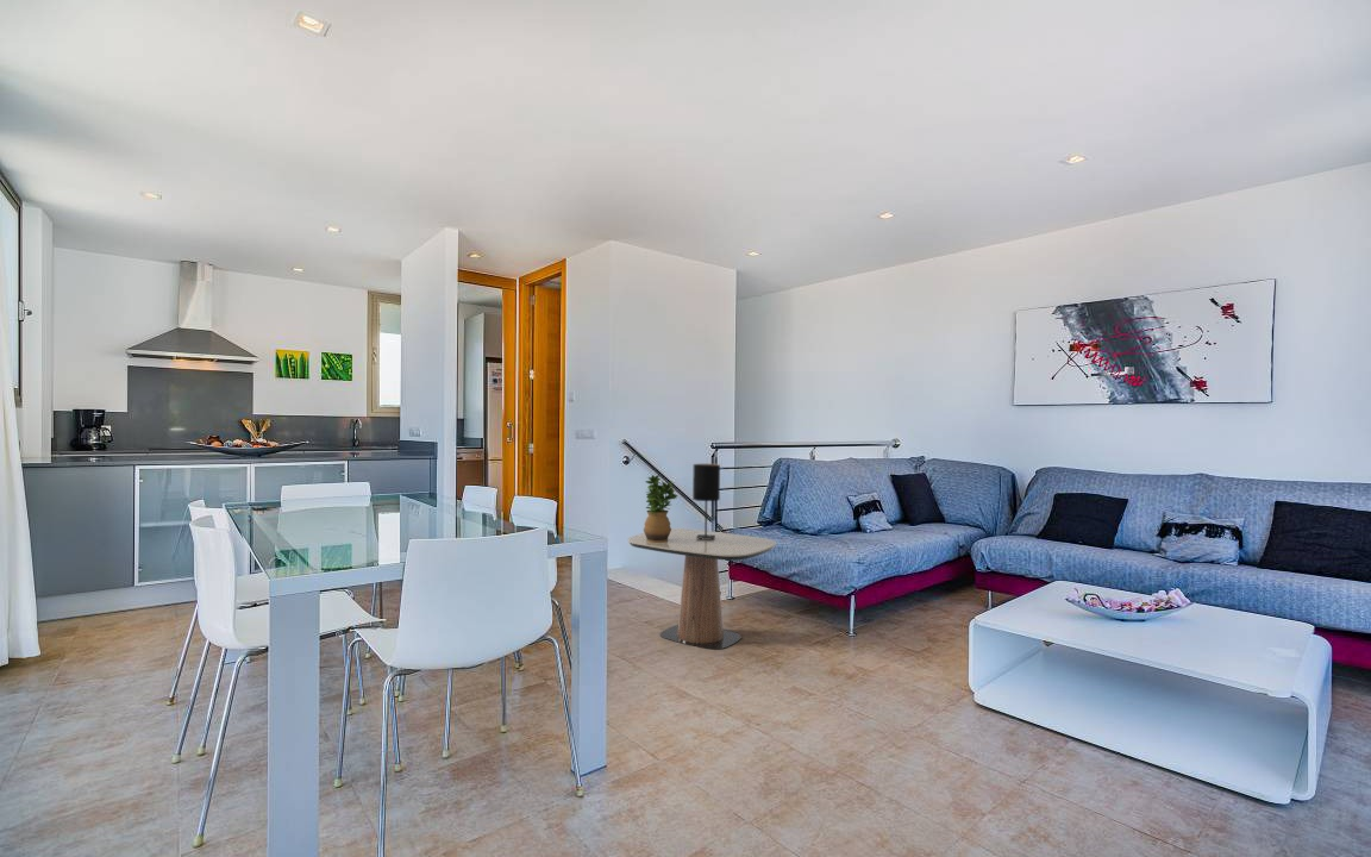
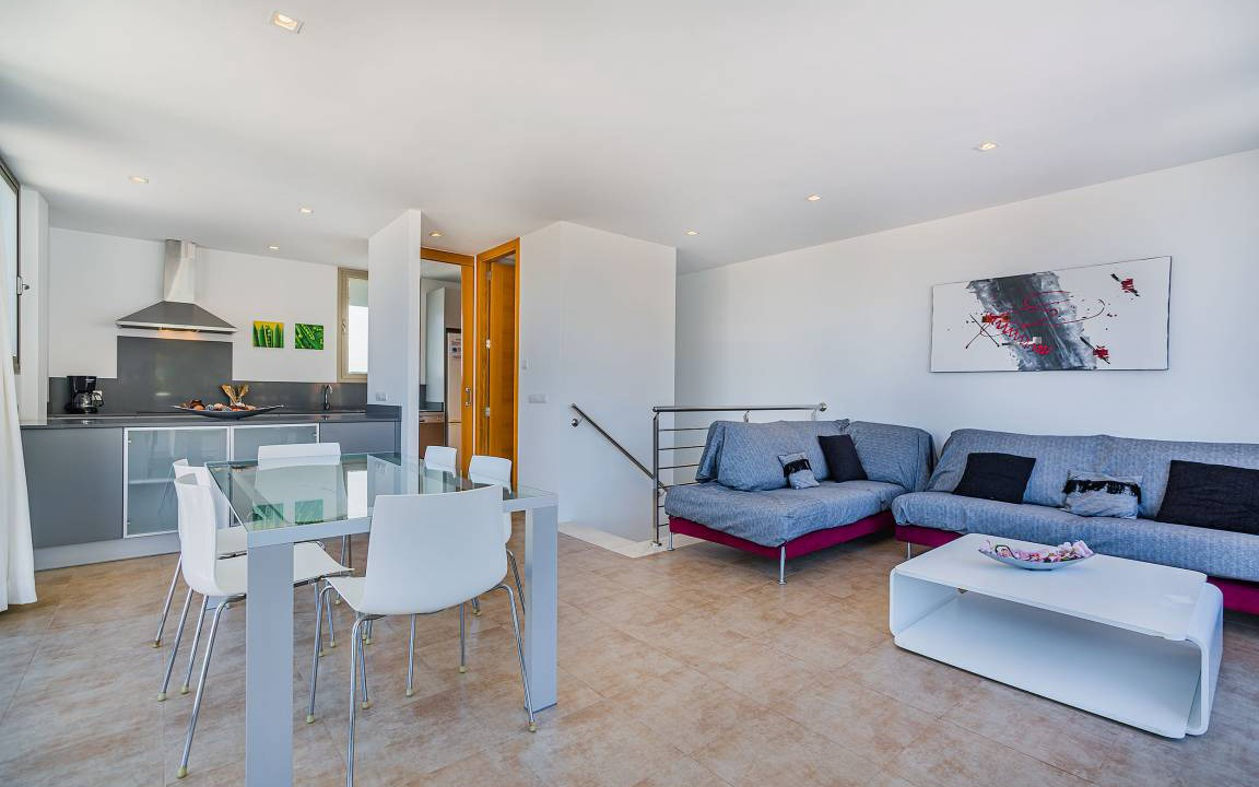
- side table (700, 588)
- table lamp (706, 501)
- potted plant (659, 507)
